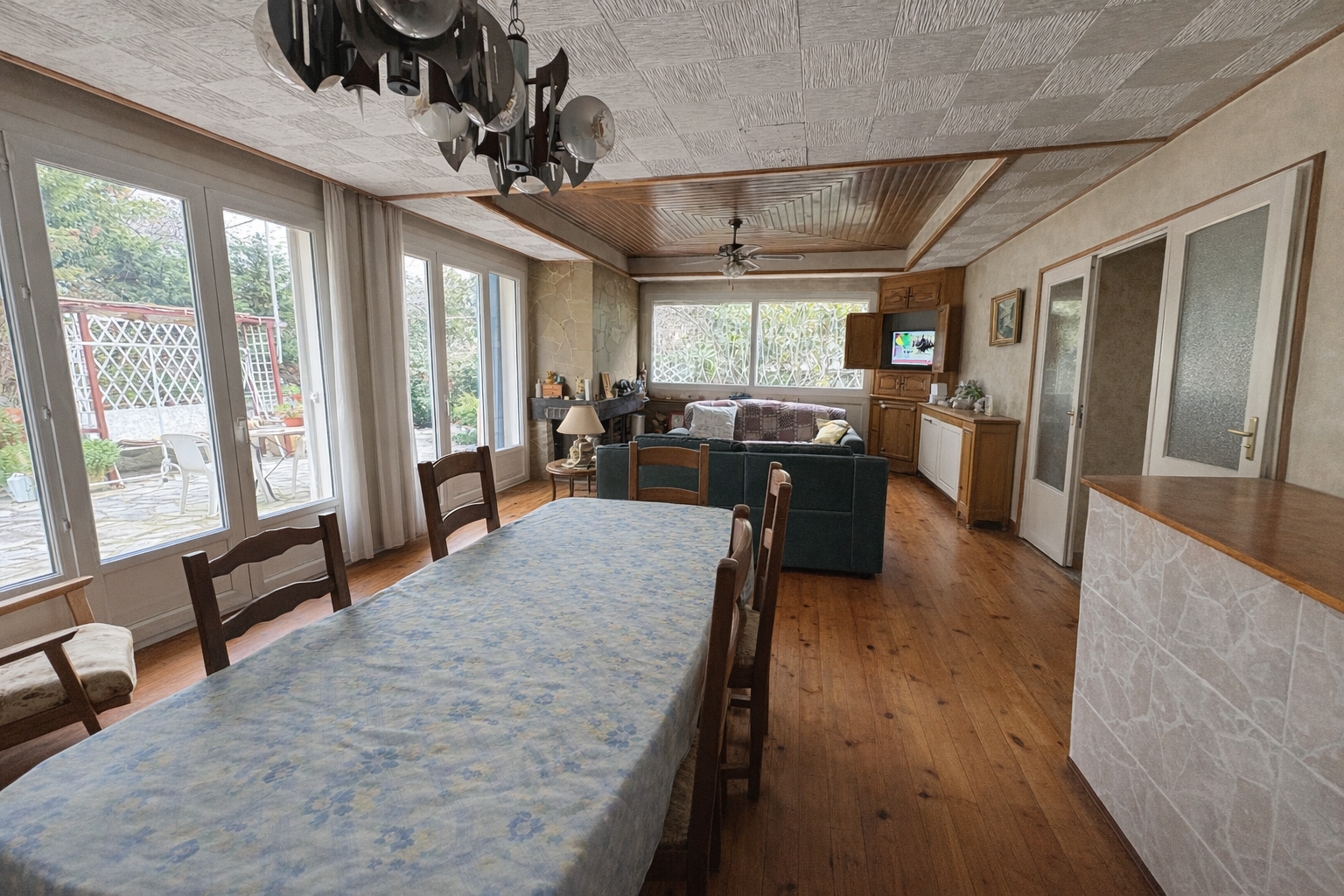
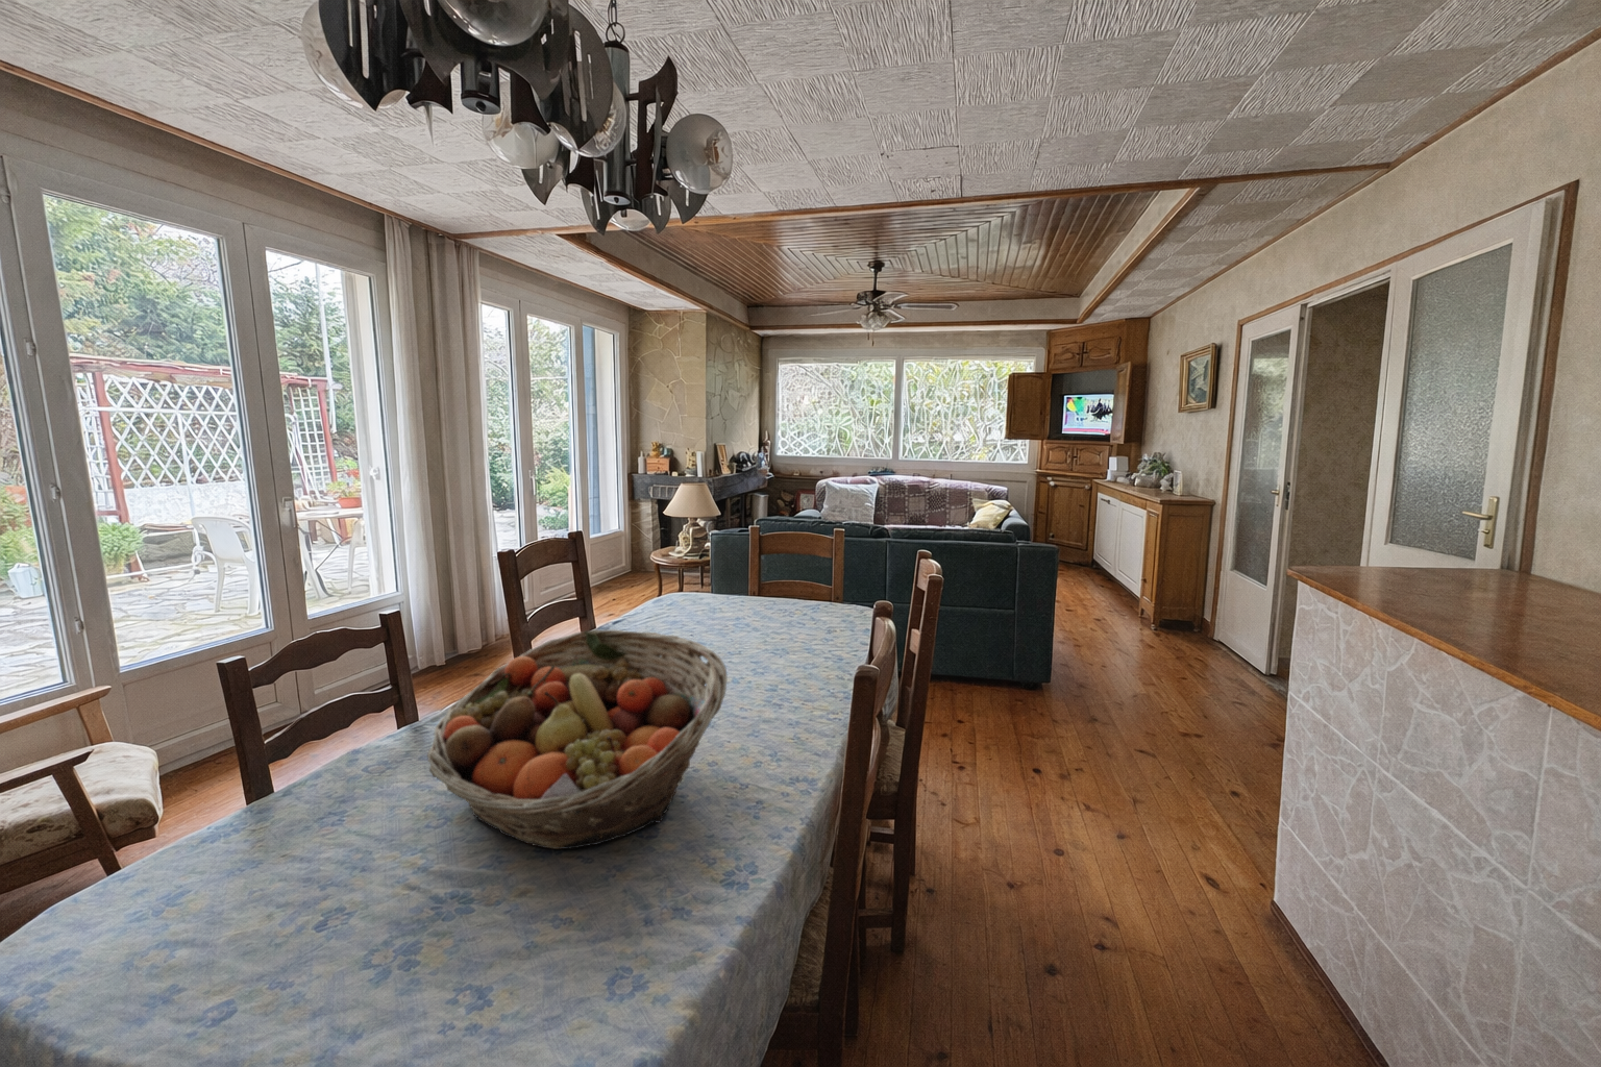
+ fruit basket (583, 724)
